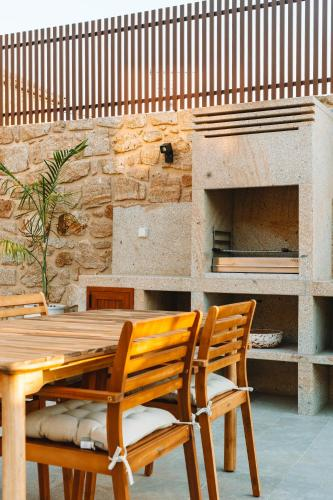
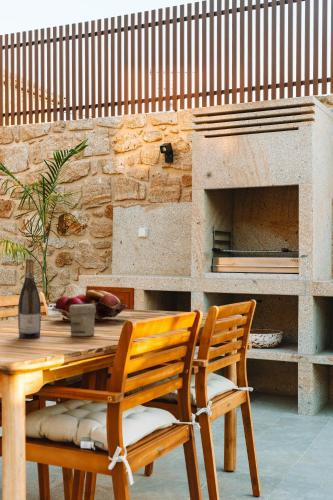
+ jar (82, 319)
+ fruit basket (90, 303)
+ wine bottle (29, 298)
